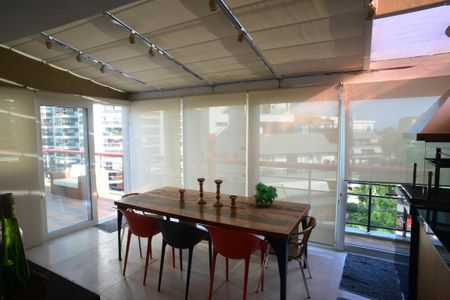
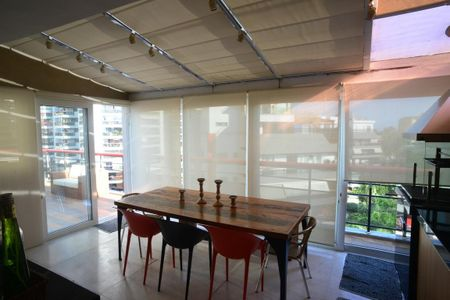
- plant (265, 193)
